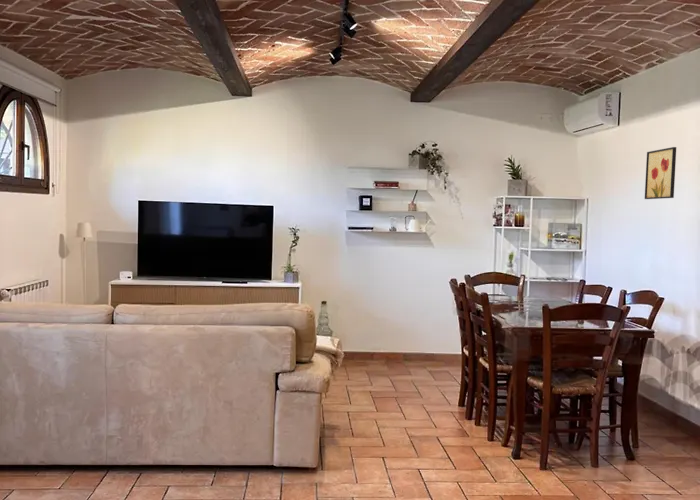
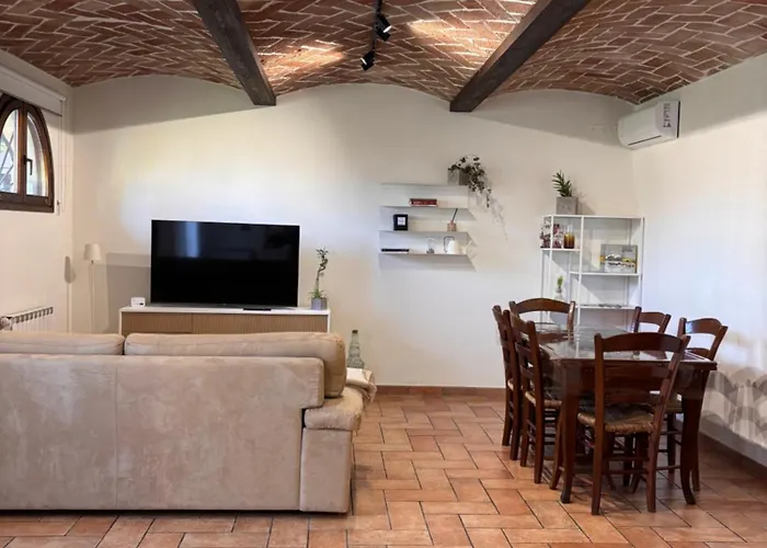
- wall art (660, 174)
